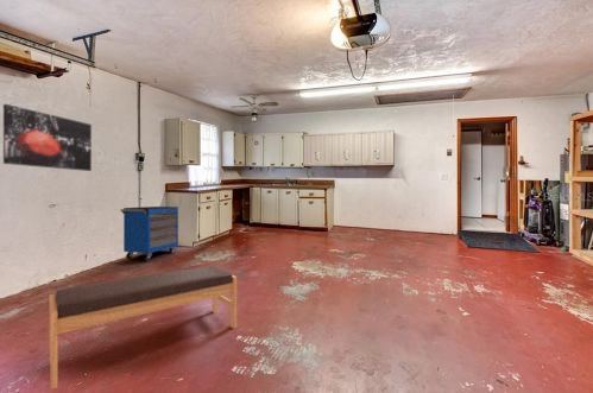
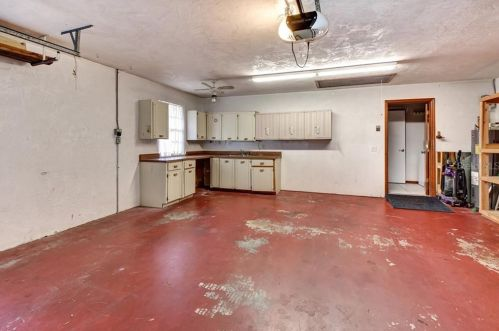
- bench (152, 311)
- wall art (52, 141)
- storage cabinet (150, 232)
